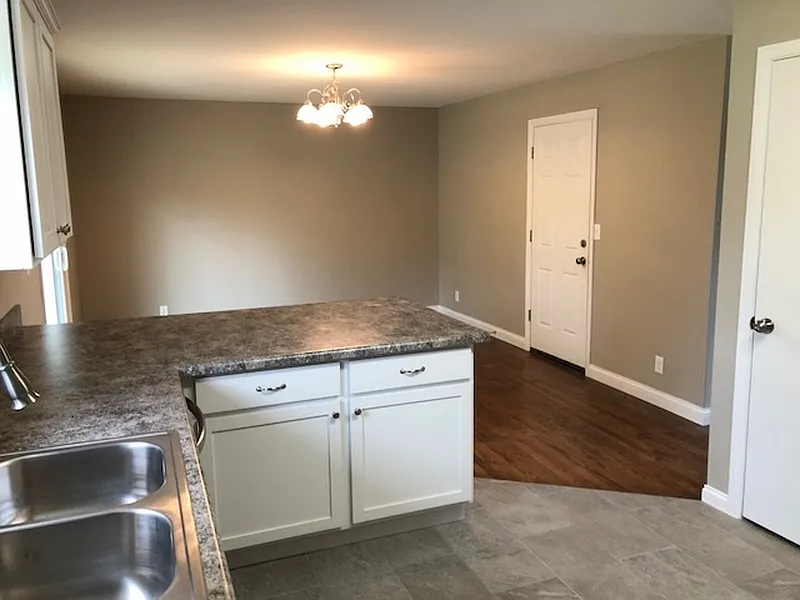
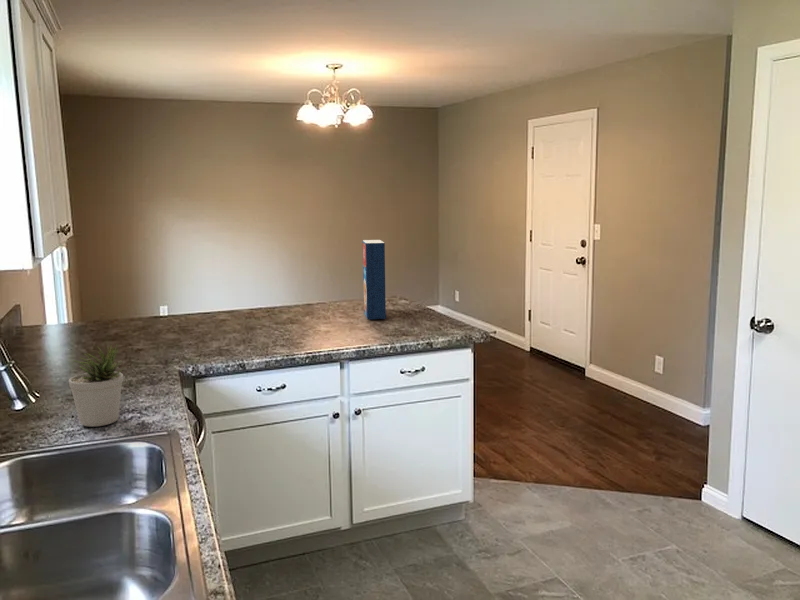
+ cereal box (373, 278)
+ potted plant (97, 383)
